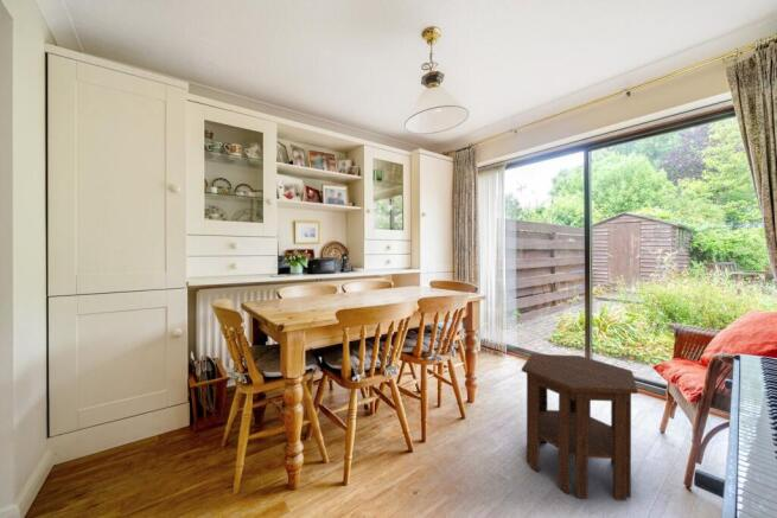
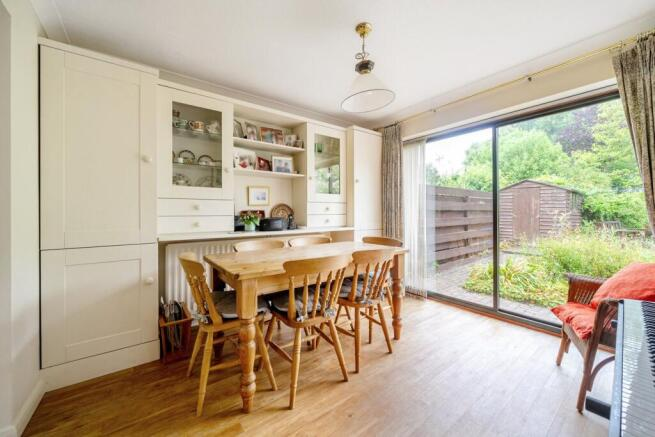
- side table (575, 417)
